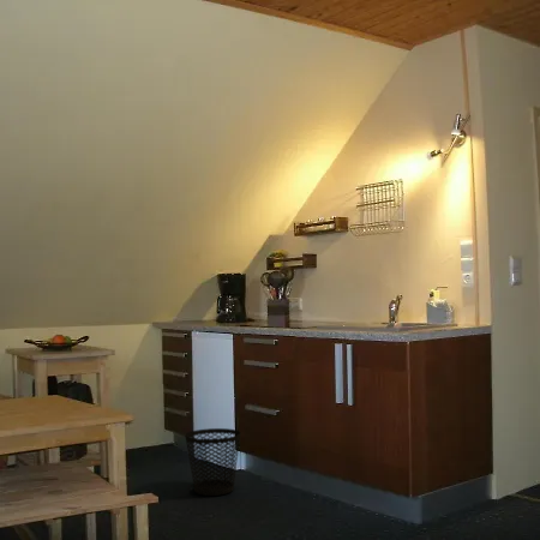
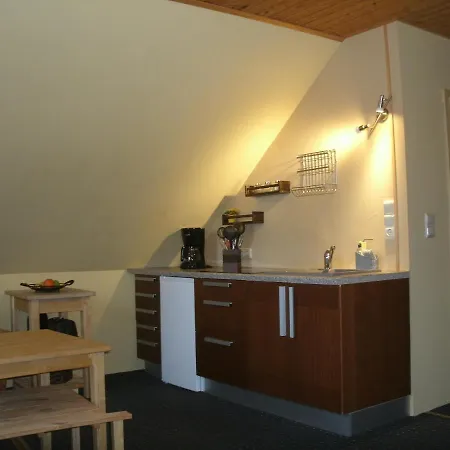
- wastebasket (212, 462)
